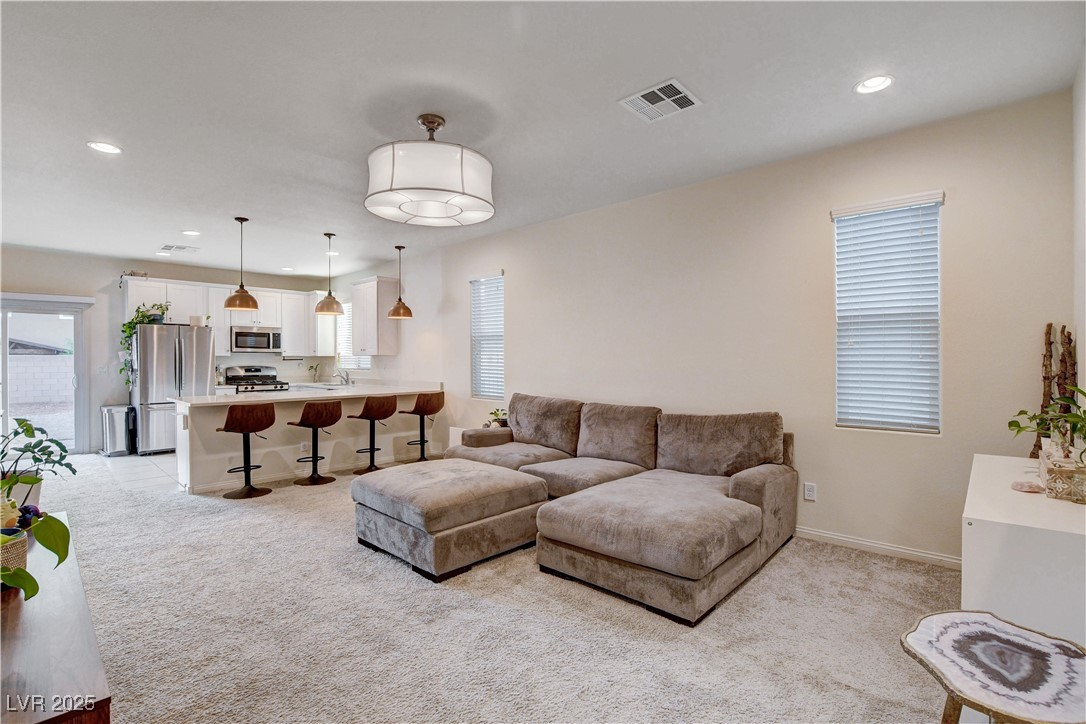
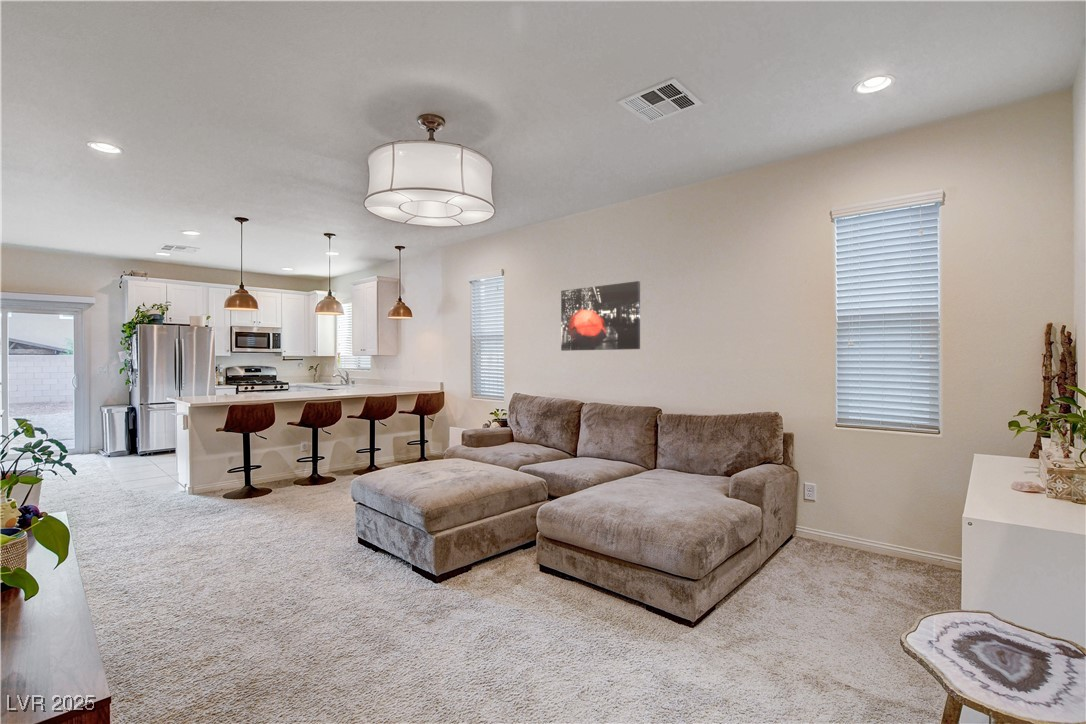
+ wall art (598, 318)
